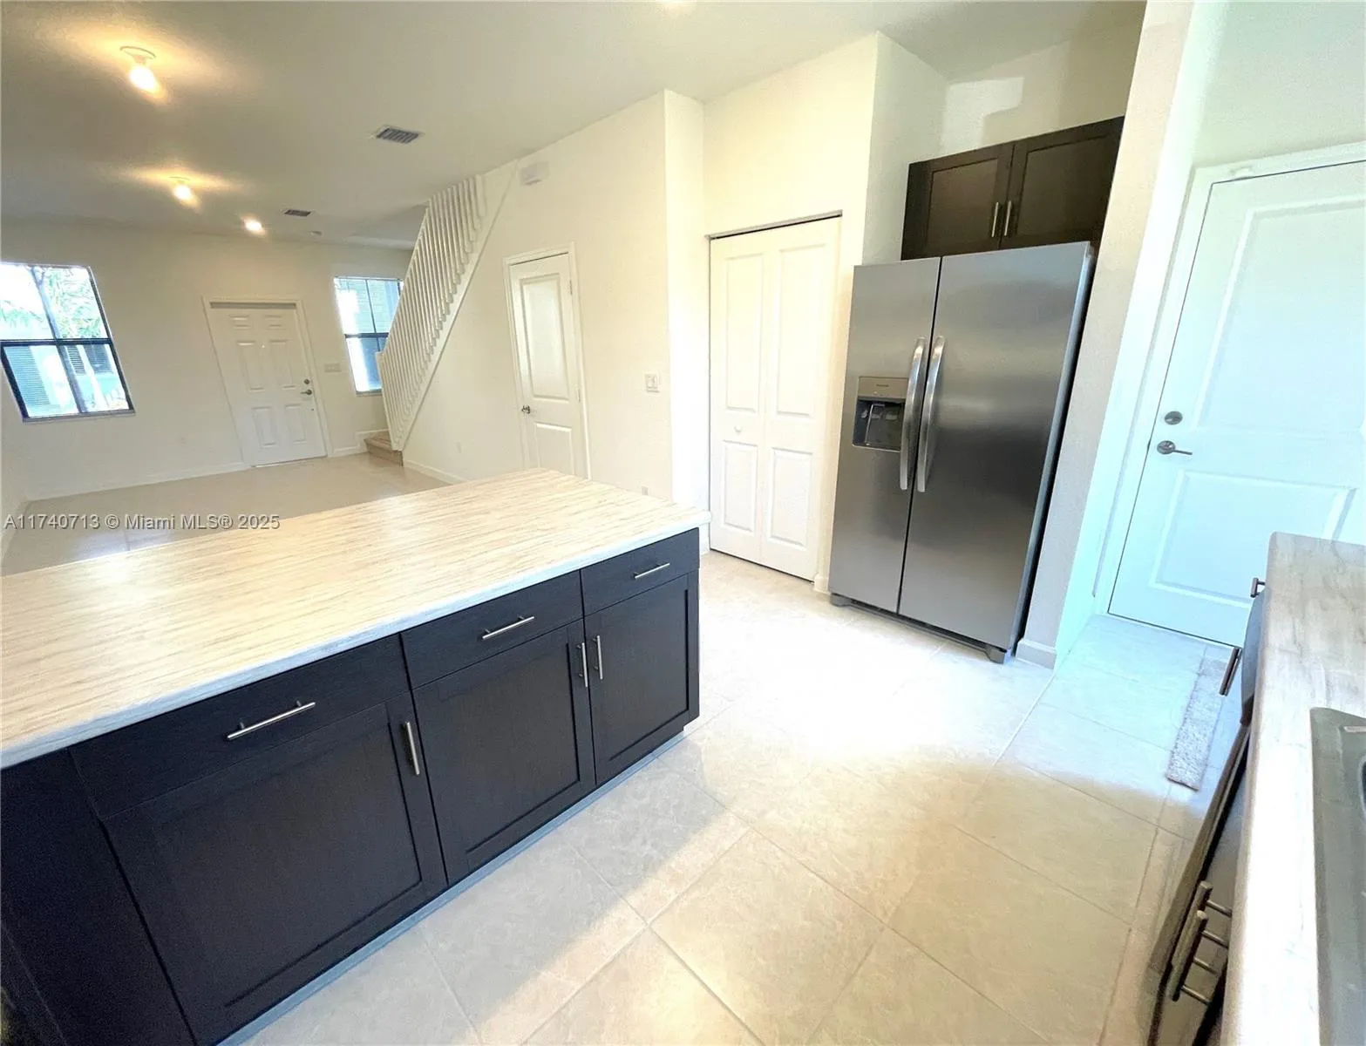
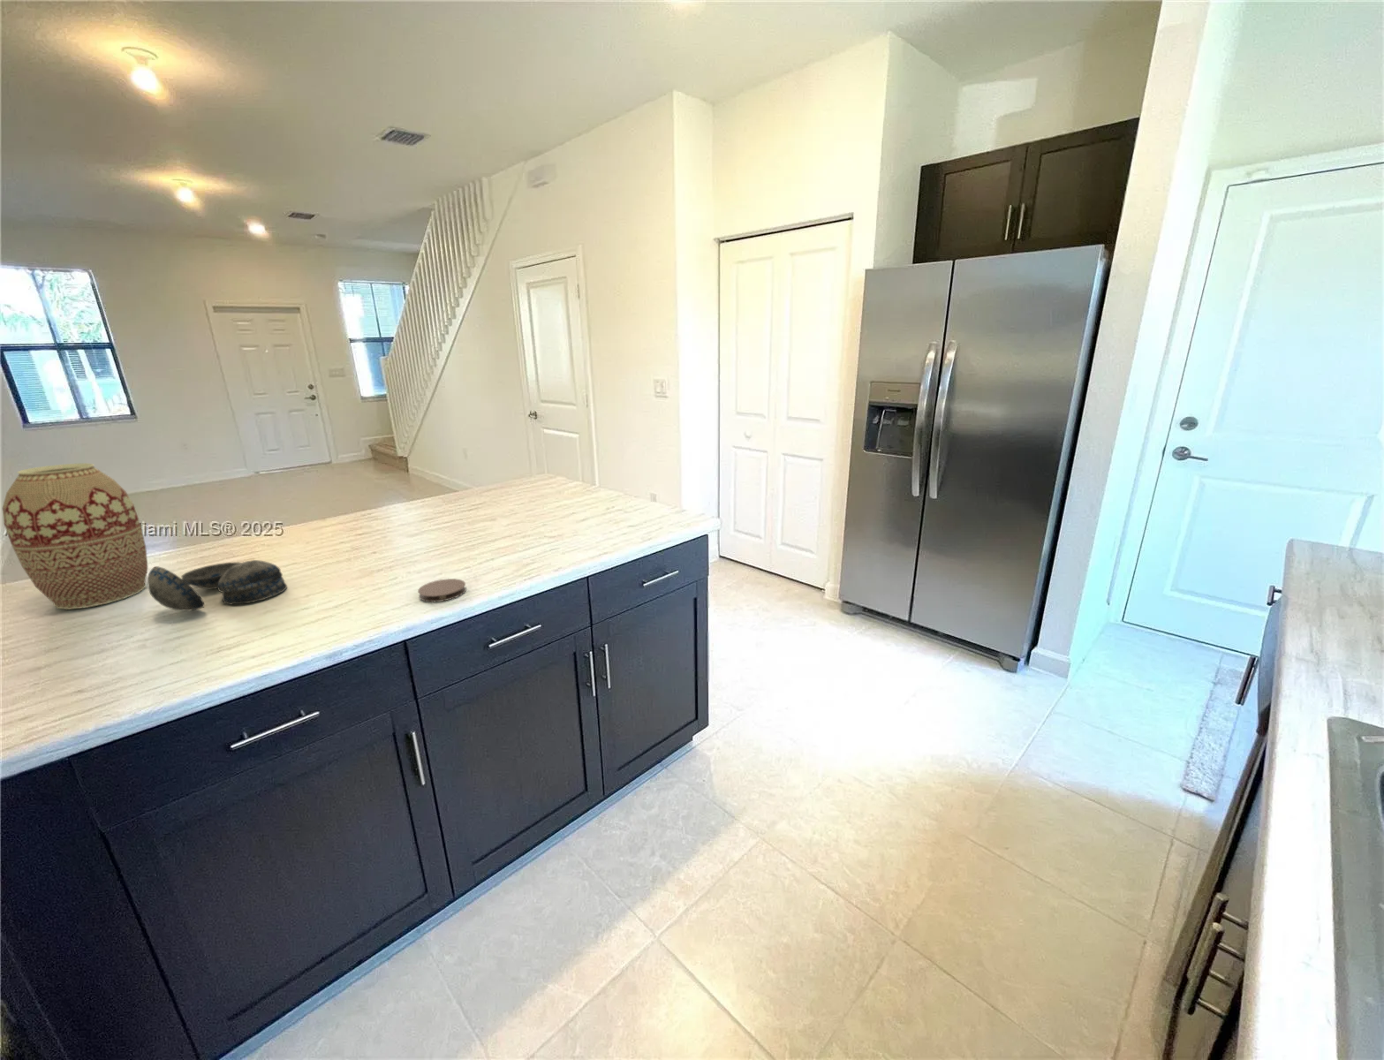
+ vase (80, 533)
+ coaster (442, 589)
+ decorative bowl (222, 572)
